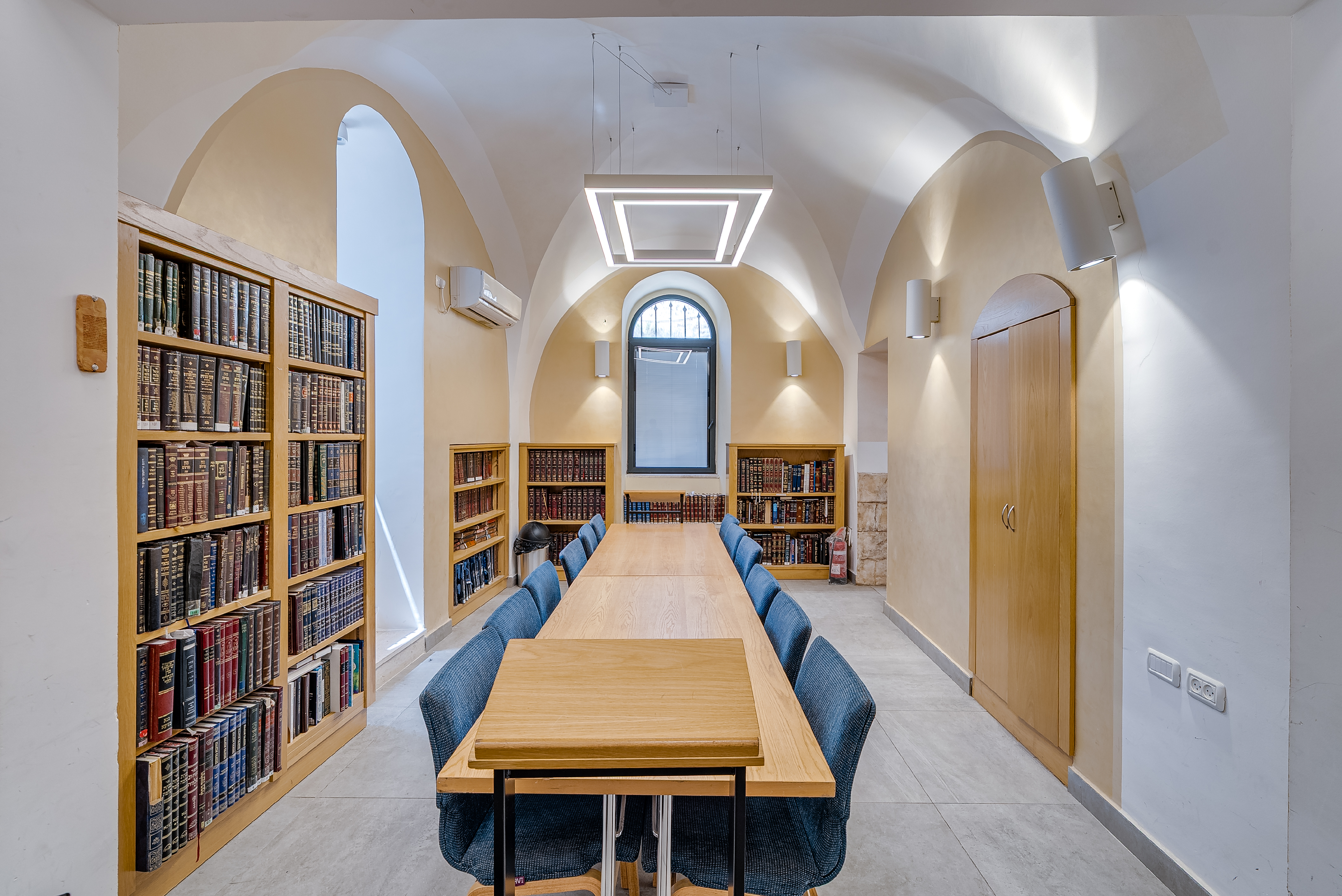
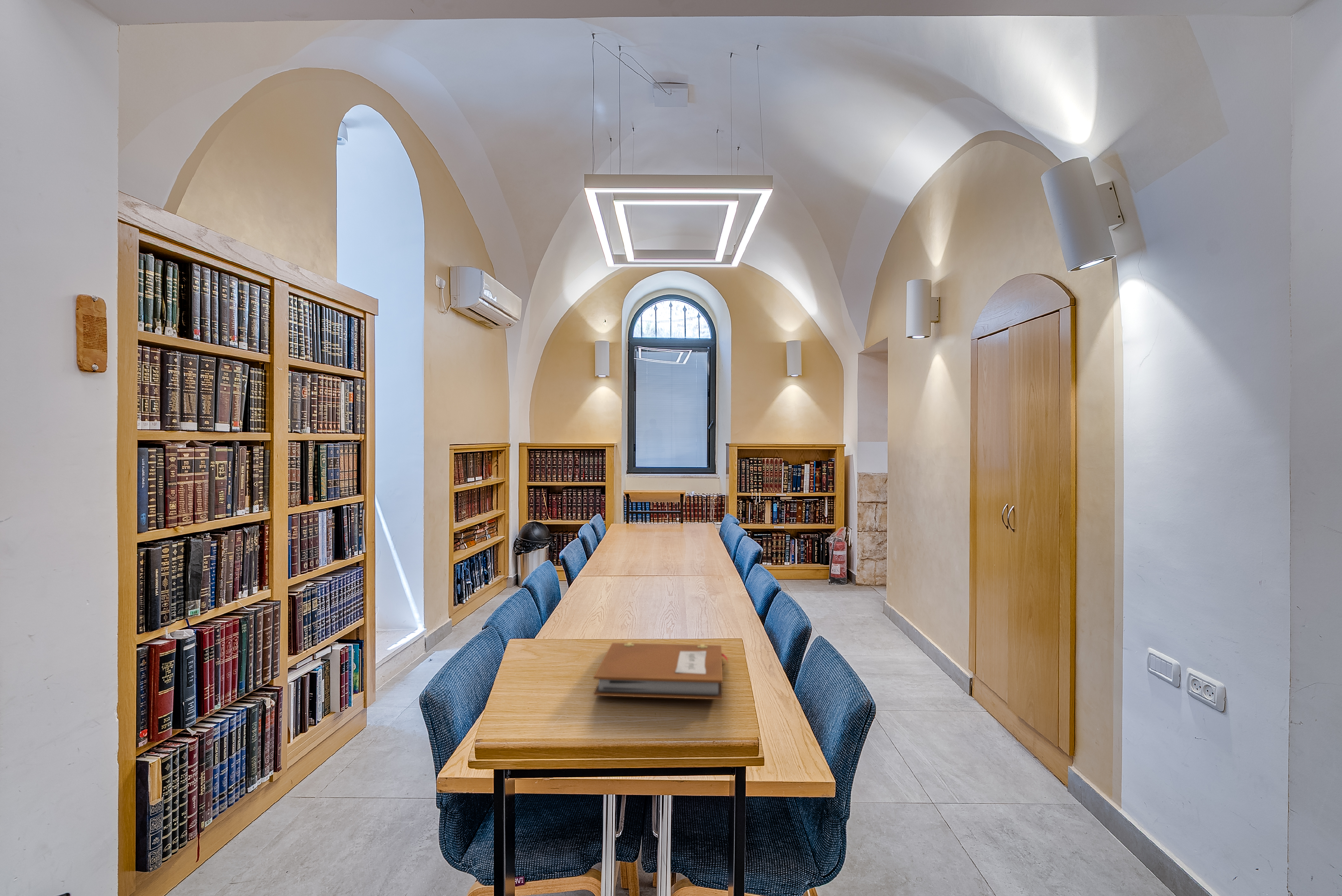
+ notebook (666, 667)
